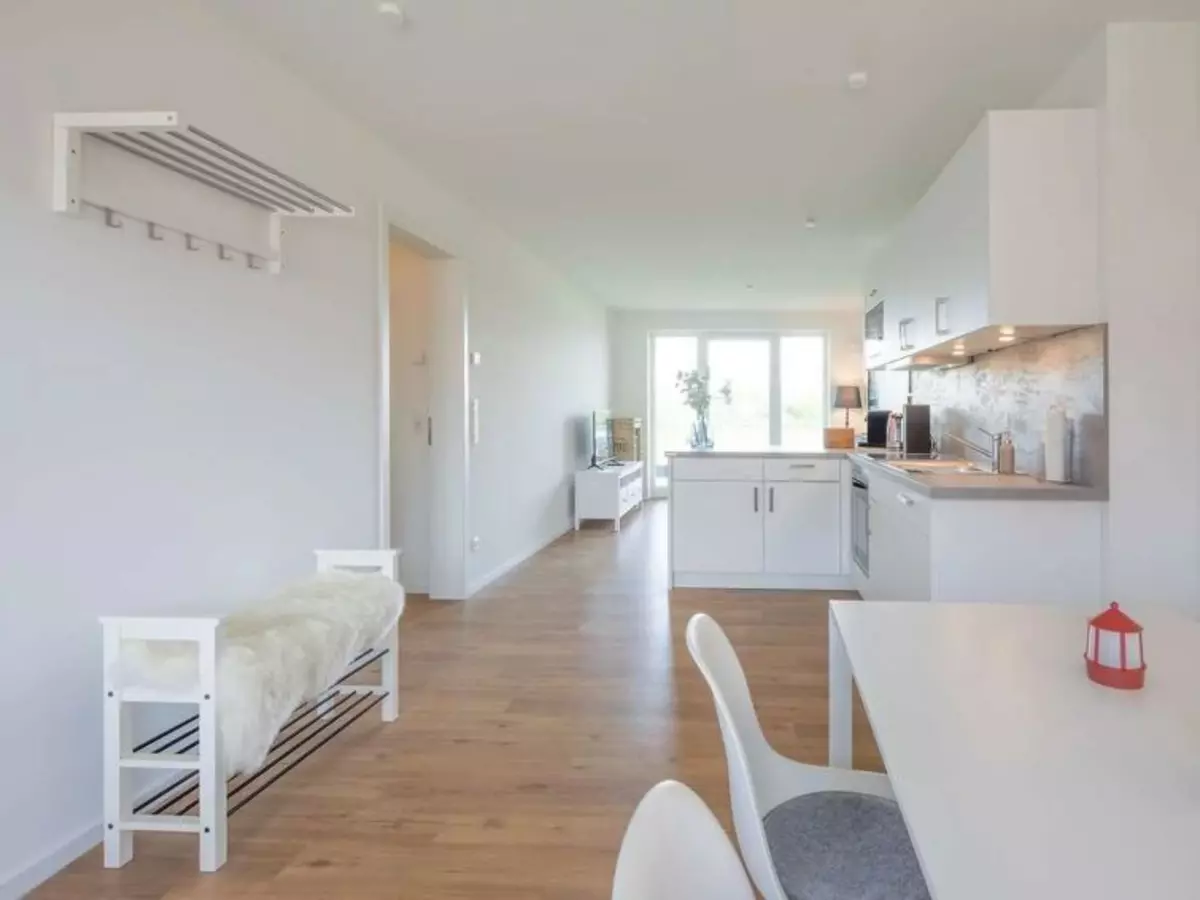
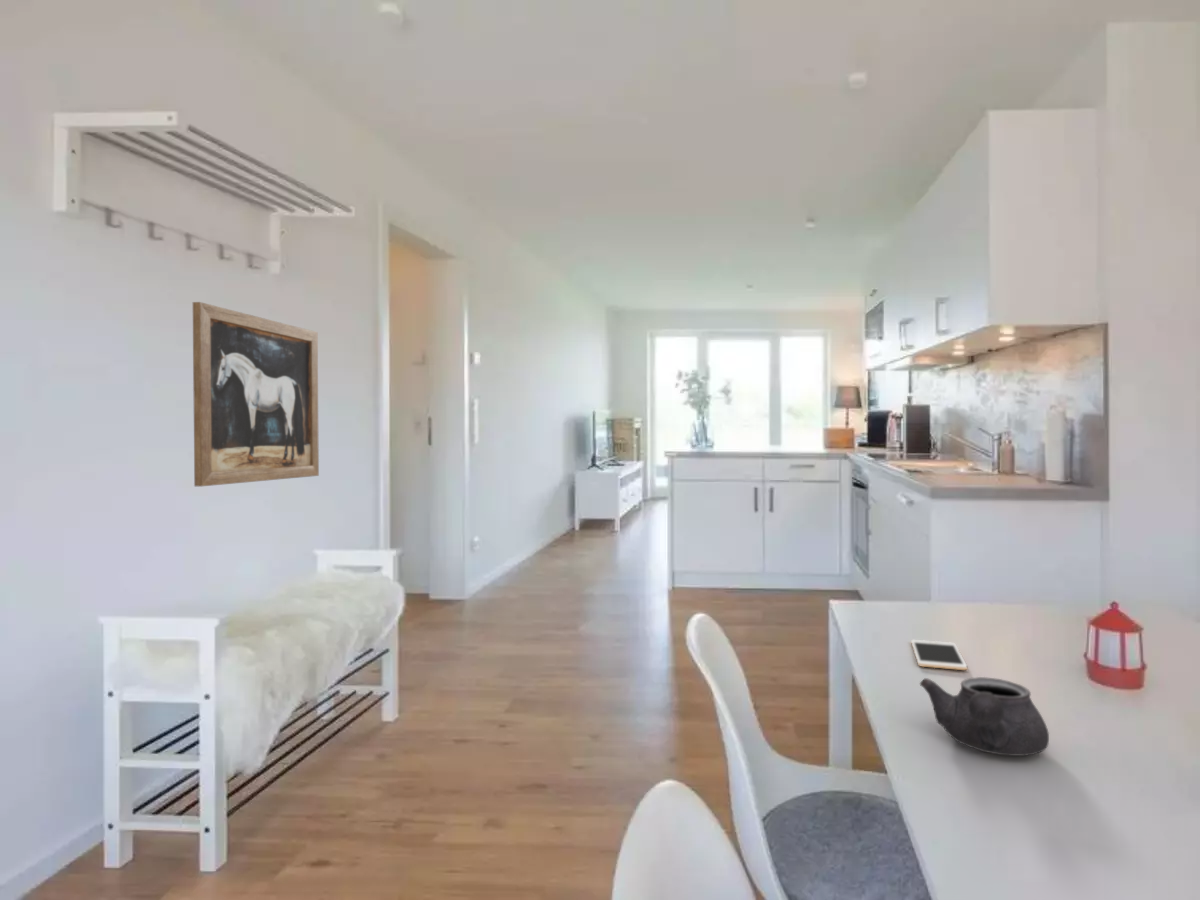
+ cell phone (937, 654)
+ teapot (984, 712)
+ wall art (263, 399)
